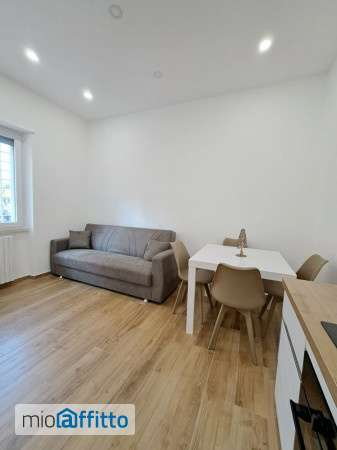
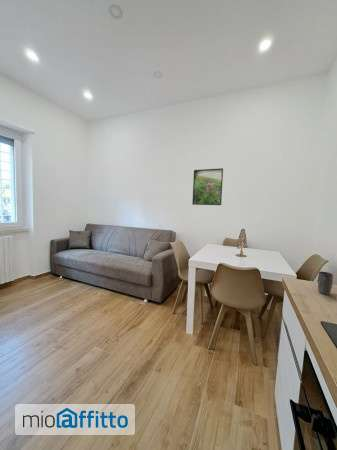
+ mug (324, 283)
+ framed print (207, 187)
